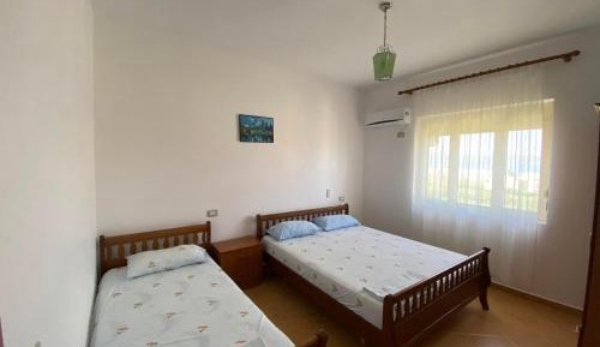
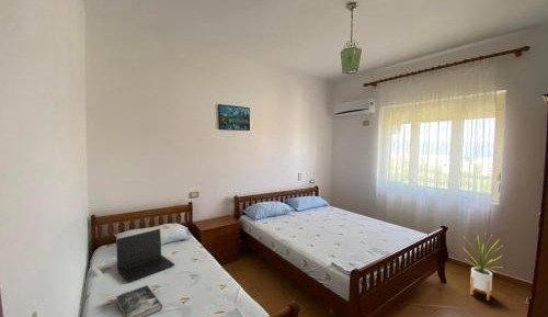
+ book (138, 302)
+ house plant (481, 263)
+ laptop (146, 252)
